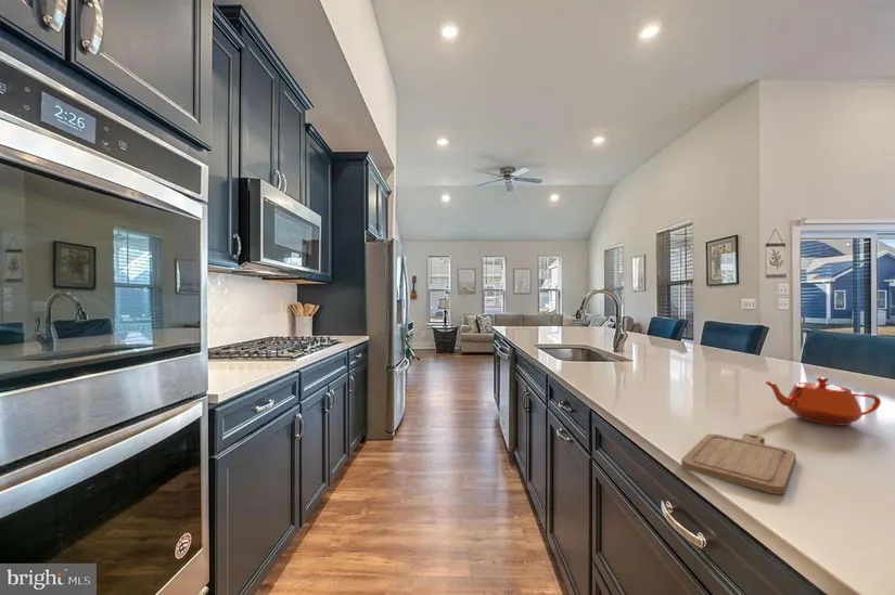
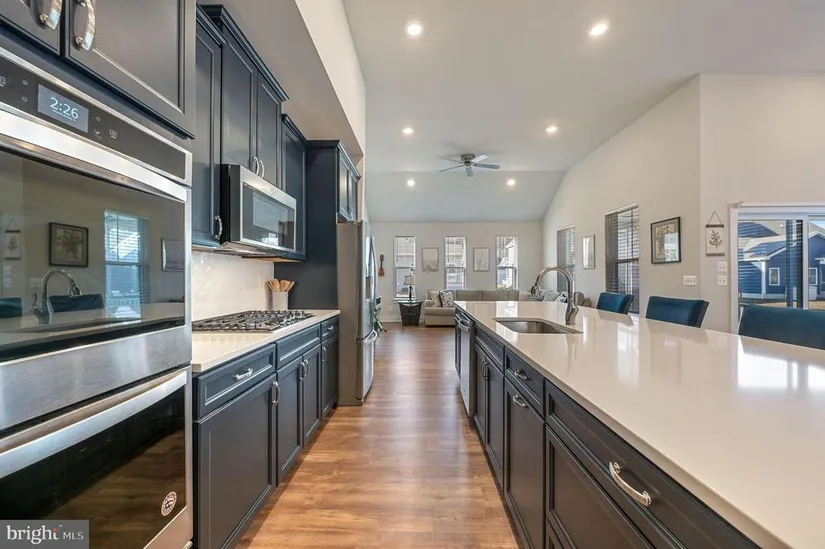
- chopping board (742, 454)
- teapot (818, 398)
